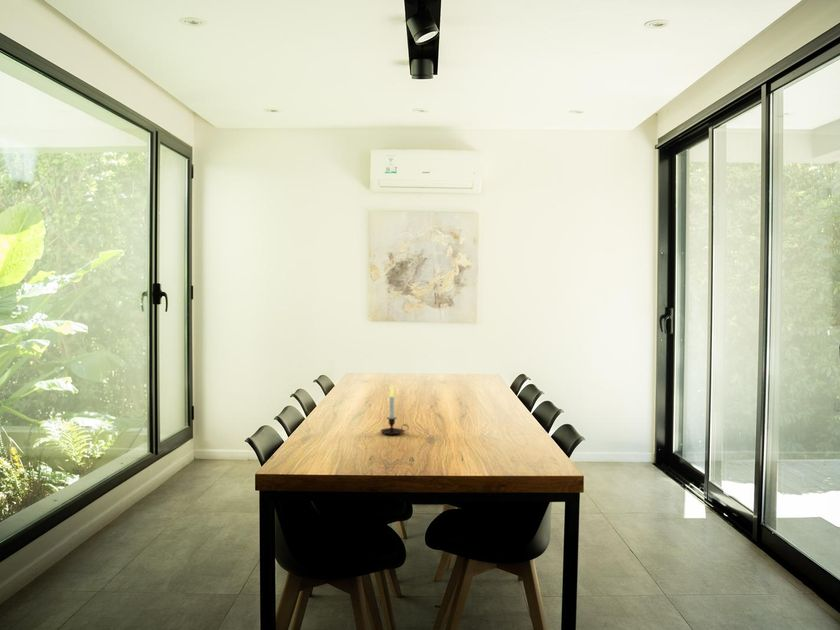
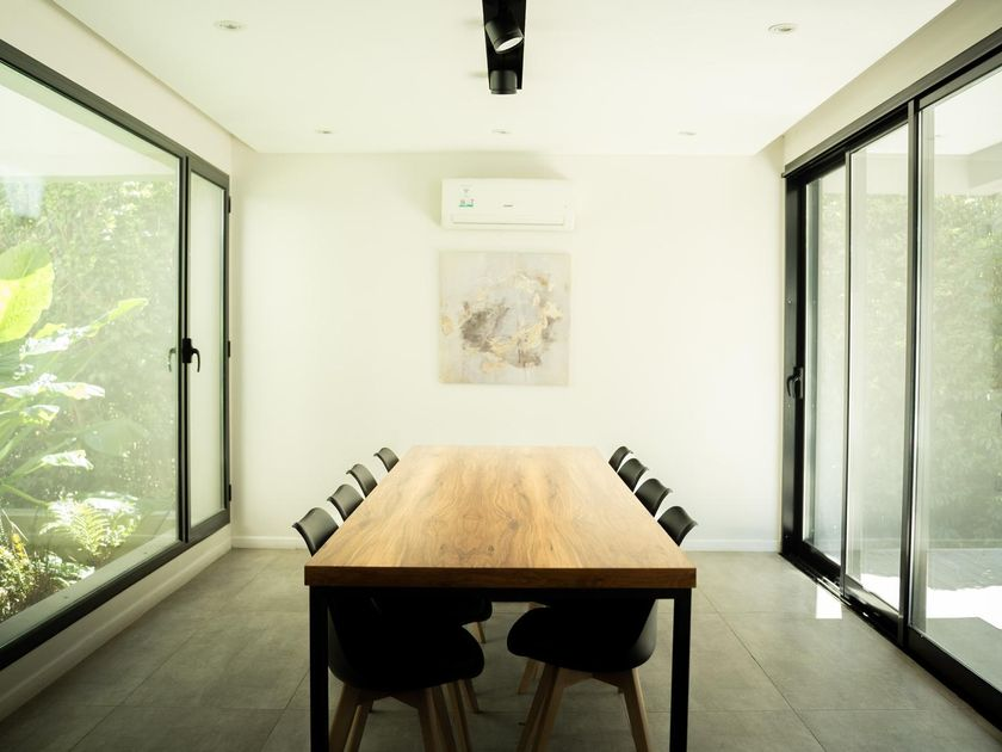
- candle (394, 408)
